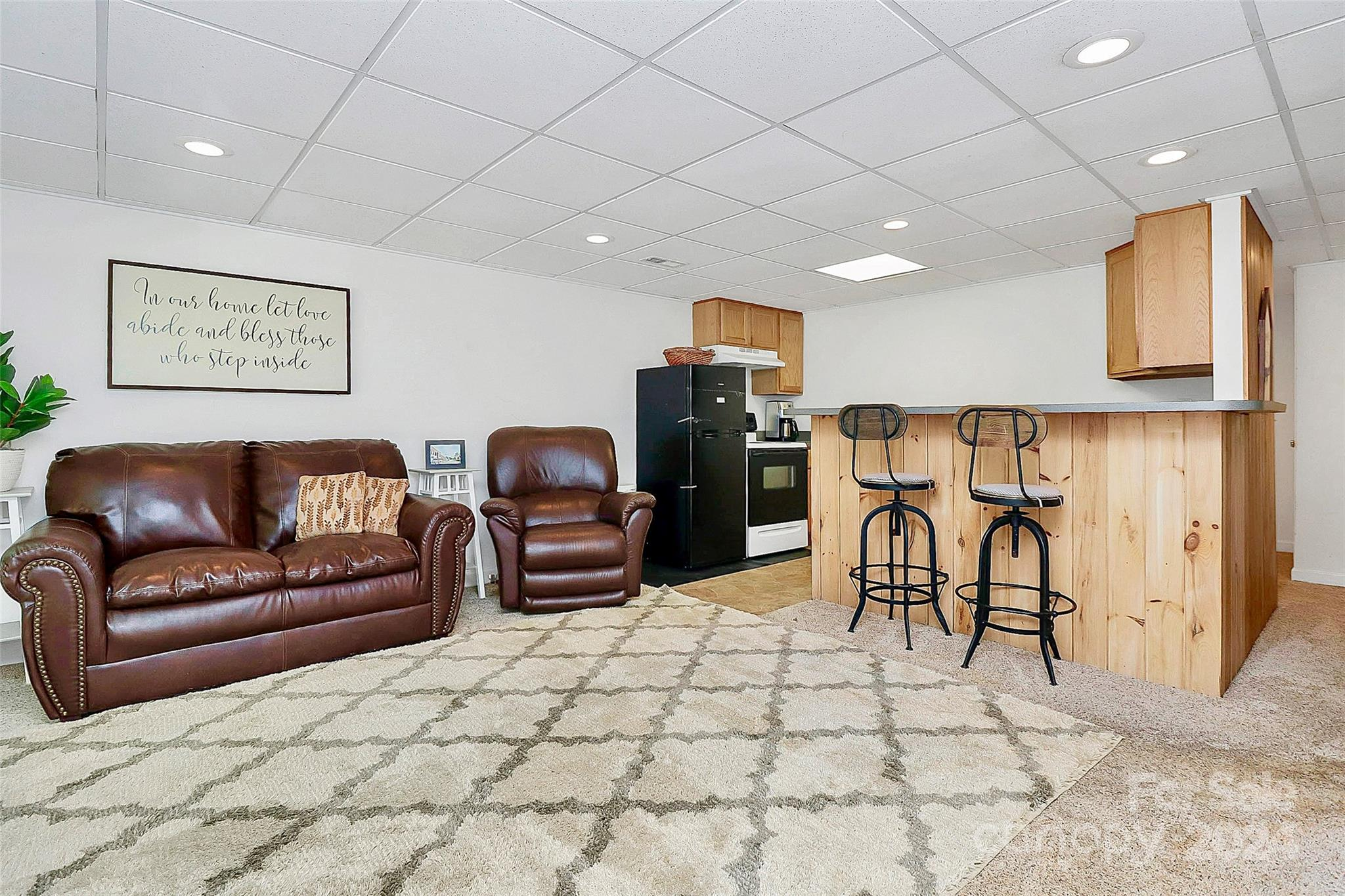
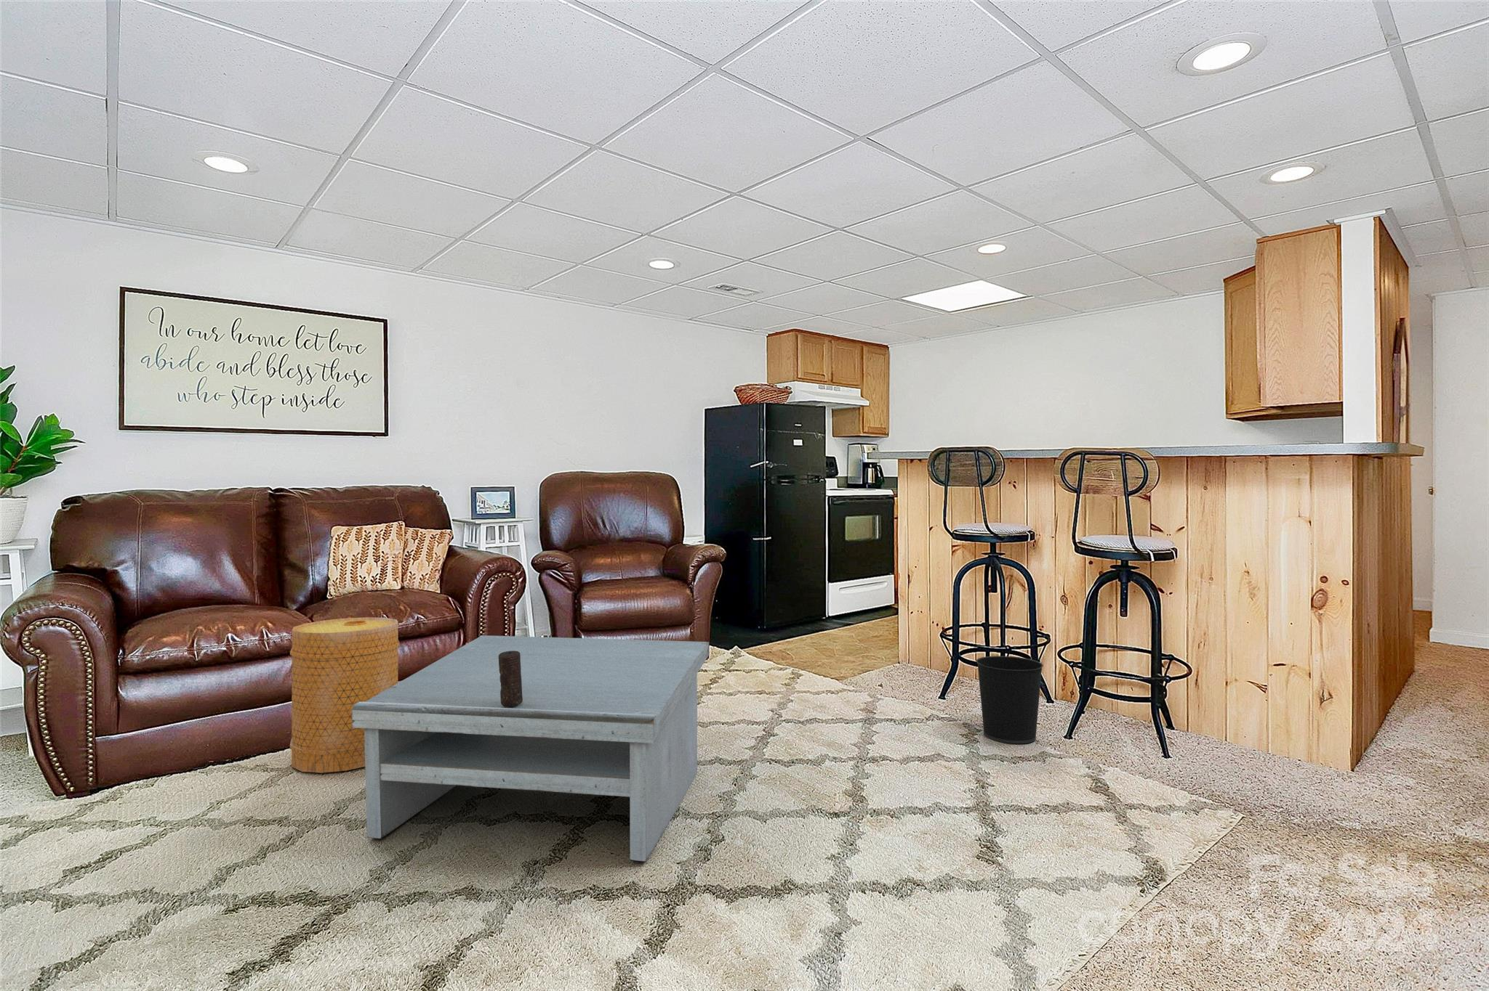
+ coffee table (551, 729)
+ candle (511, 663)
+ basket (347, 690)
+ wastebasket (1010, 699)
